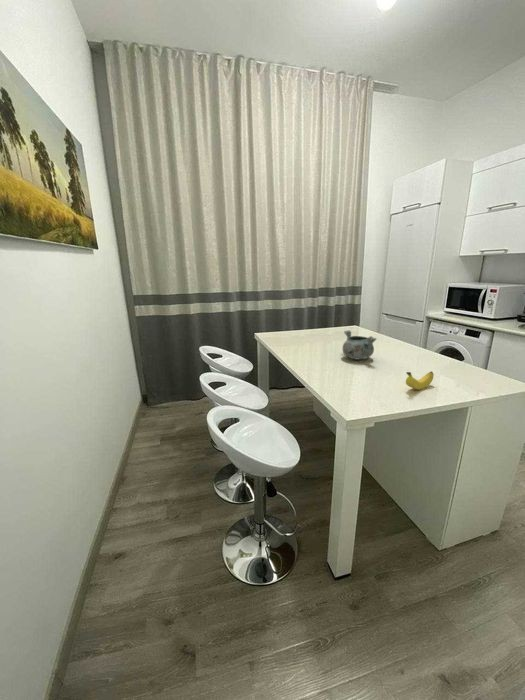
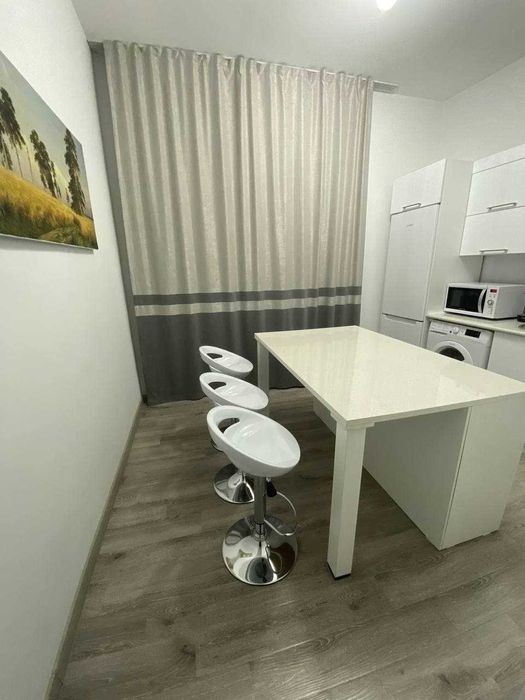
- decorative bowl (357, 345)
- banana (420, 379)
